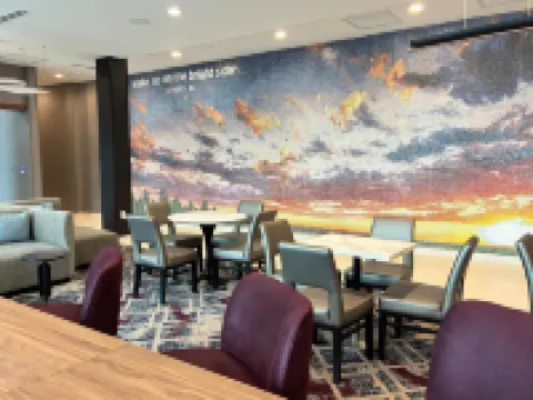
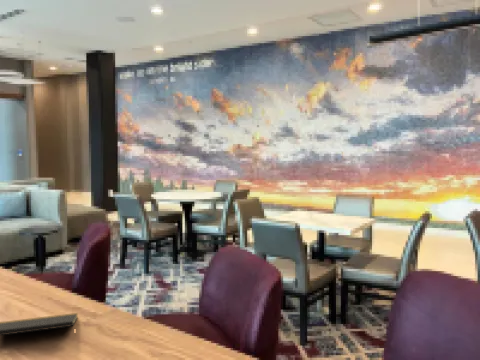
+ notepad (35, 324)
